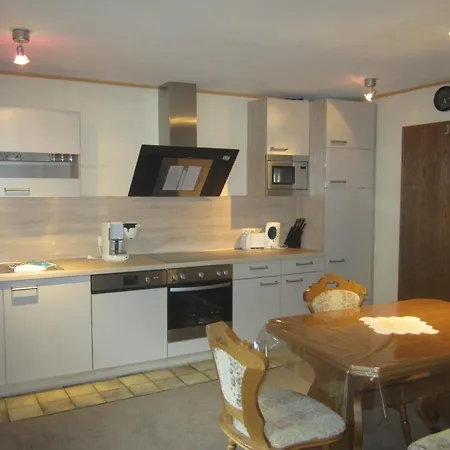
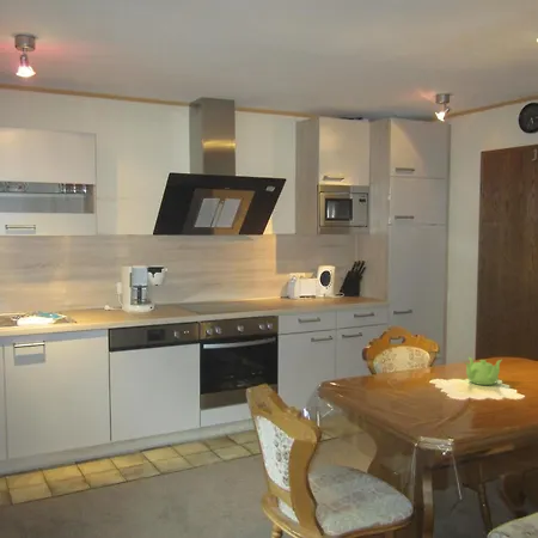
+ teapot (482, 371)
